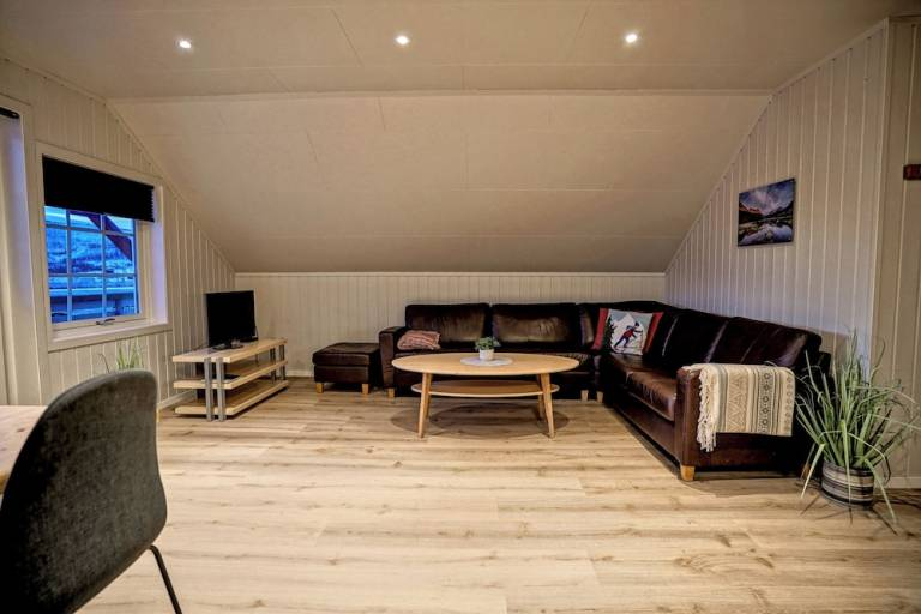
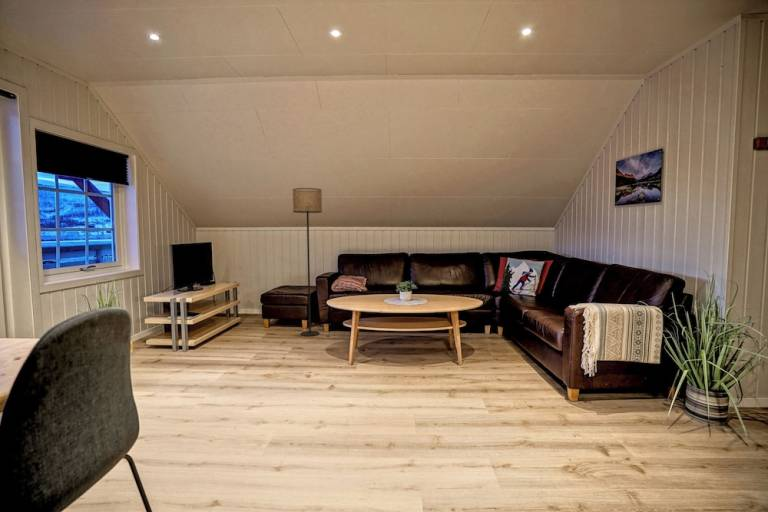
+ floor lamp (308, 262)
